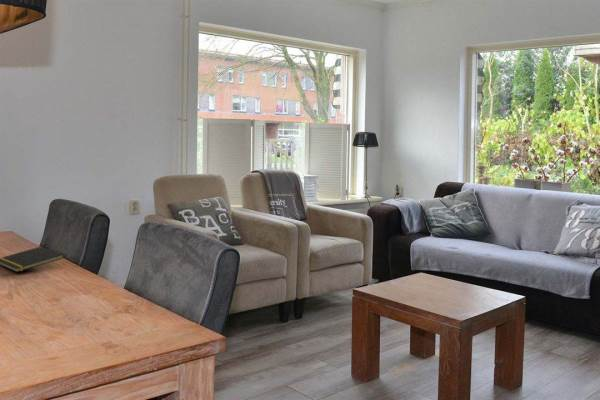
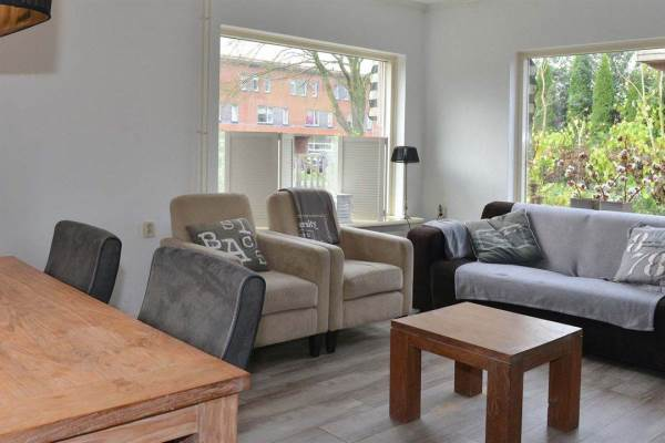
- notepad (29, 258)
